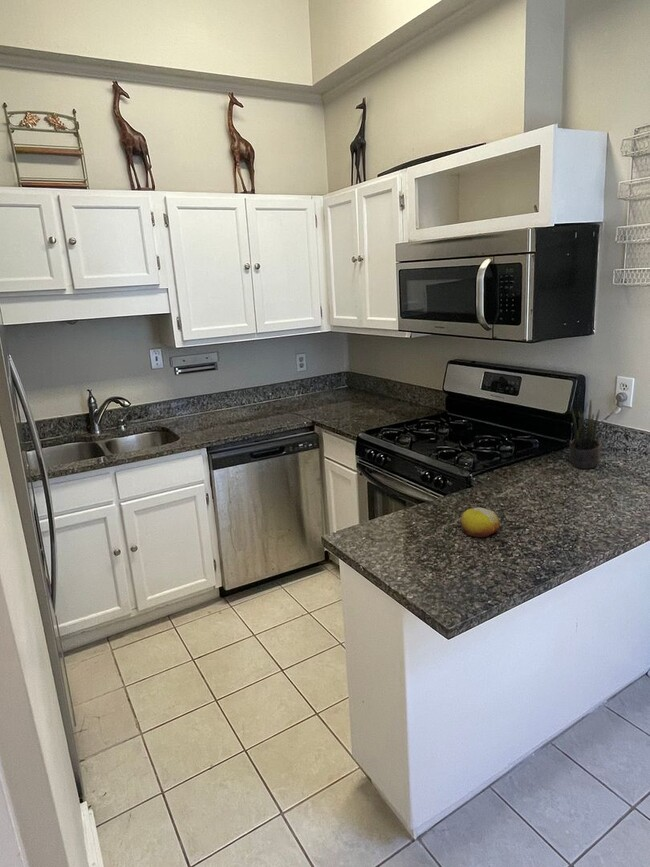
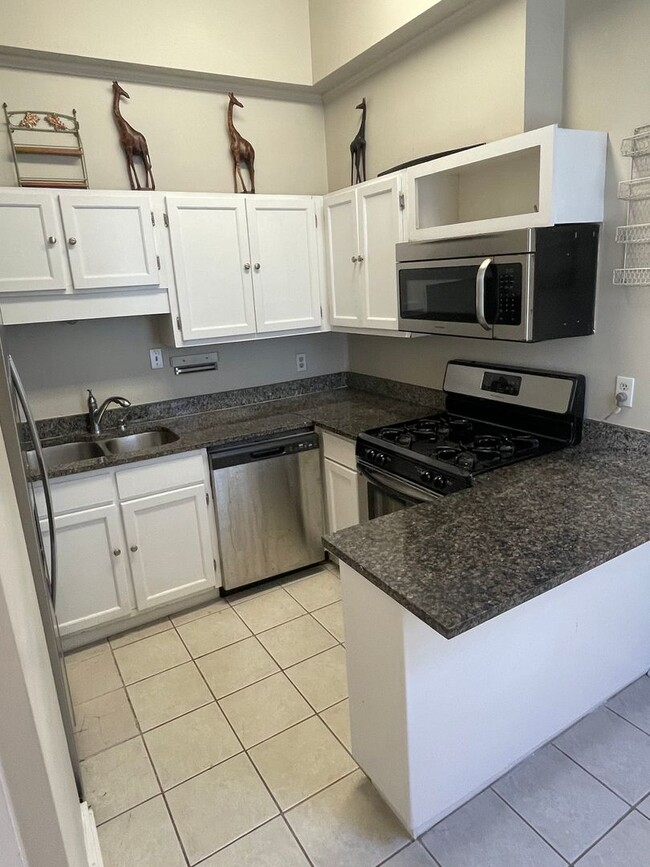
- fruit (480, 519)
- potted plant (584, 433)
